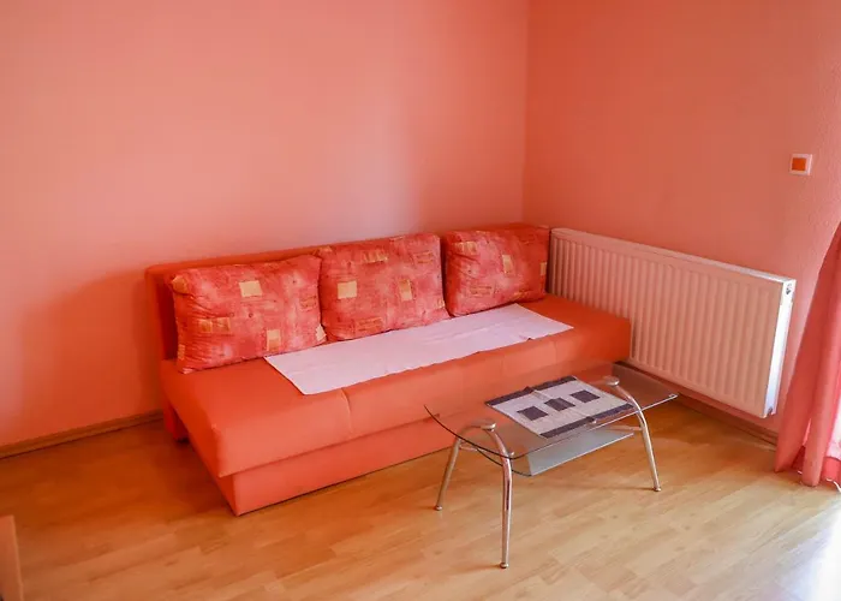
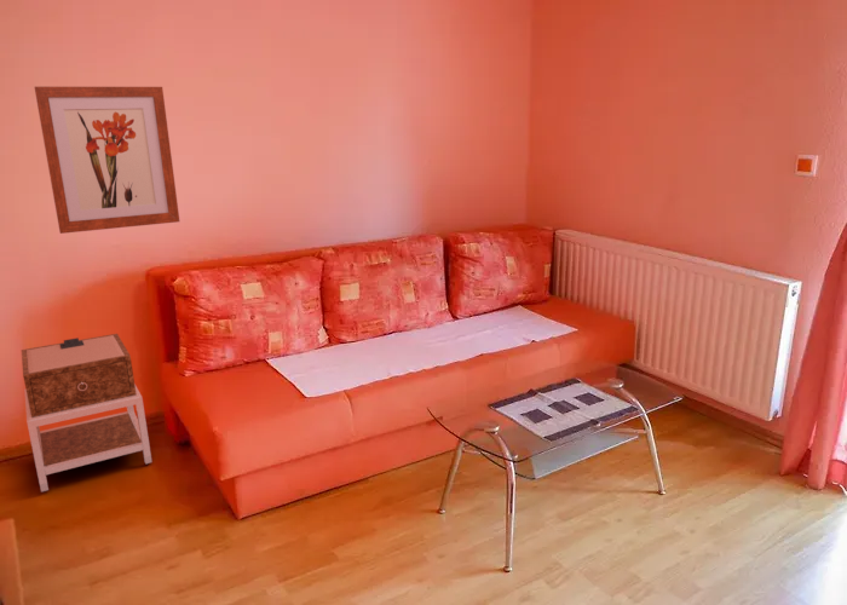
+ nightstand (83, 403)
+ wall art (111, 159)
